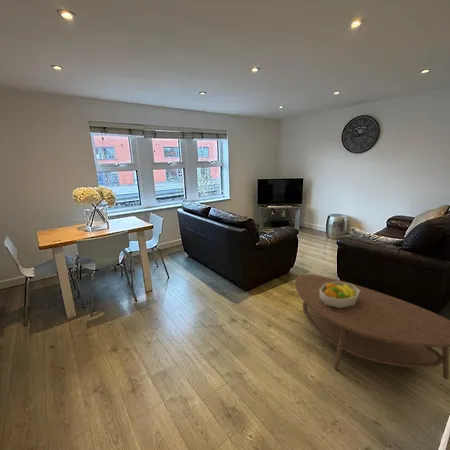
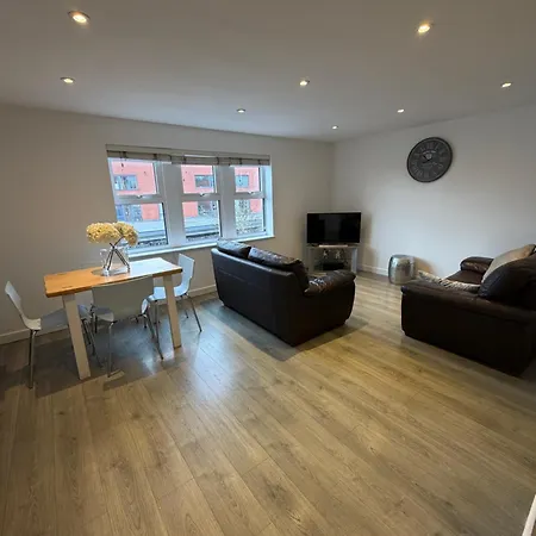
- fruit bowl (339, 292)
- coffee table (356, 327)
